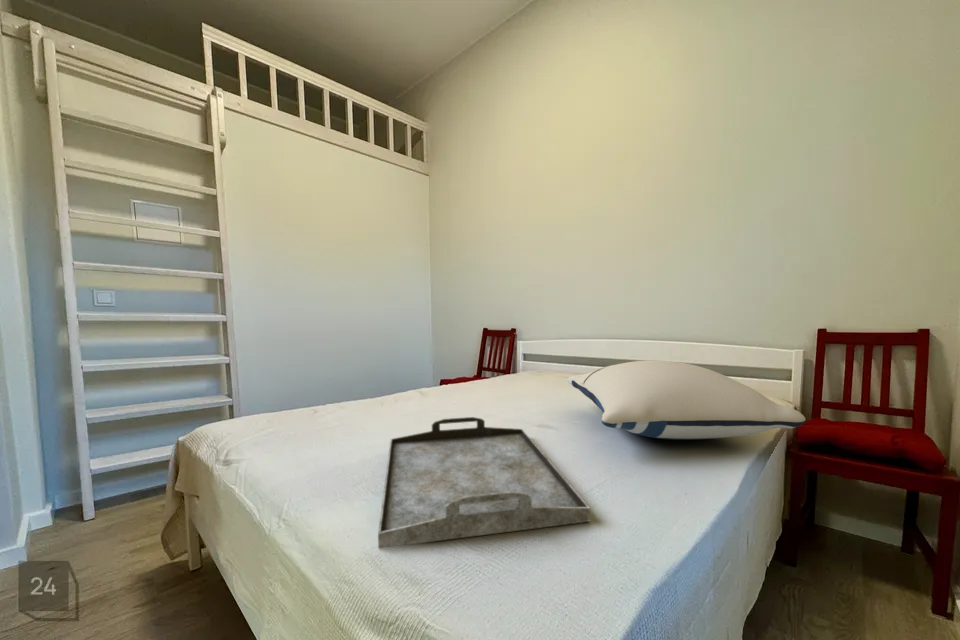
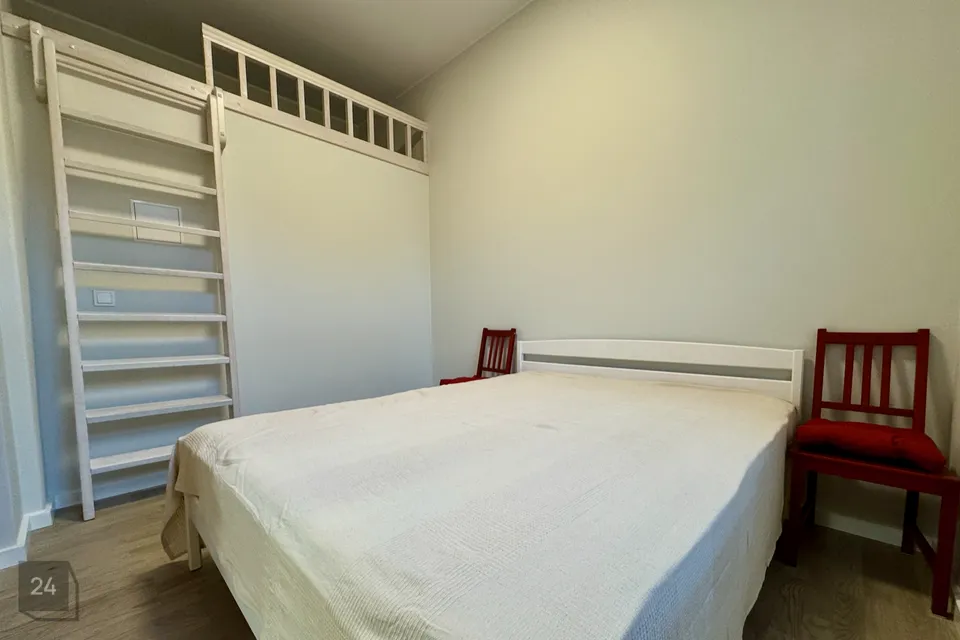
- serving tray (470, 462)
- pillow (660, 396)
